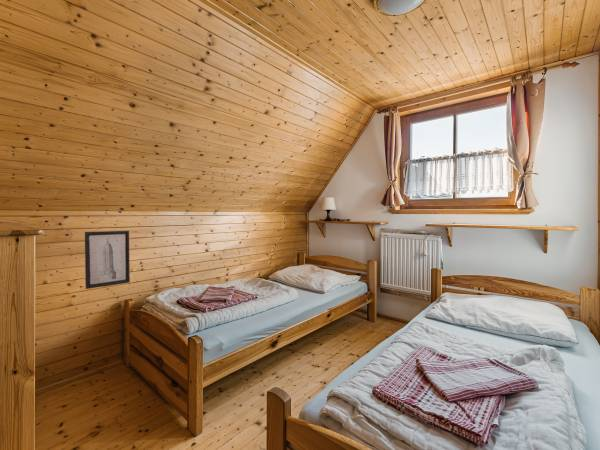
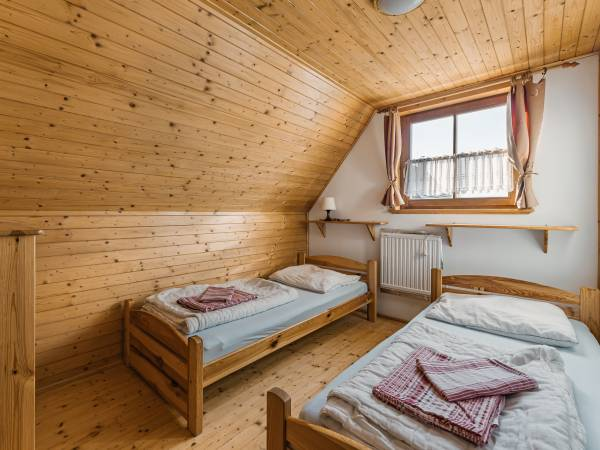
- wall art (108, 258)
